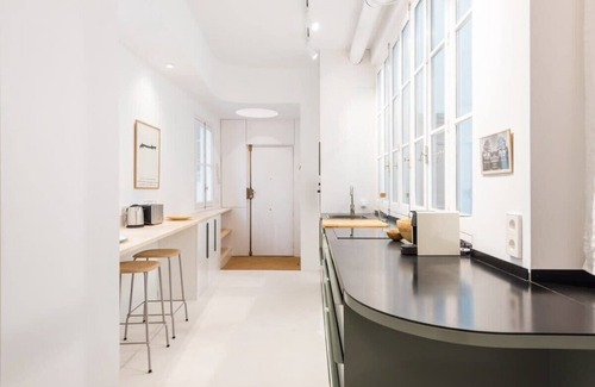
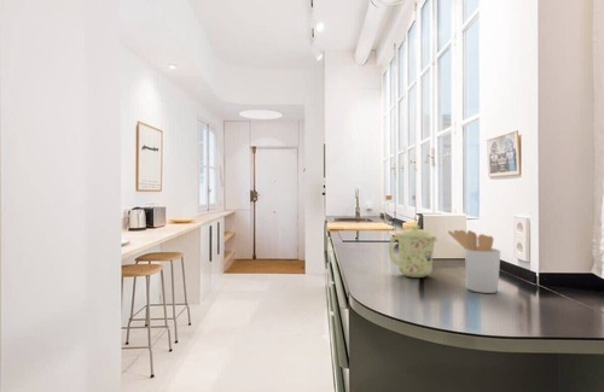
+ utensil holder (474, 258)
+ mug (412, 250)
